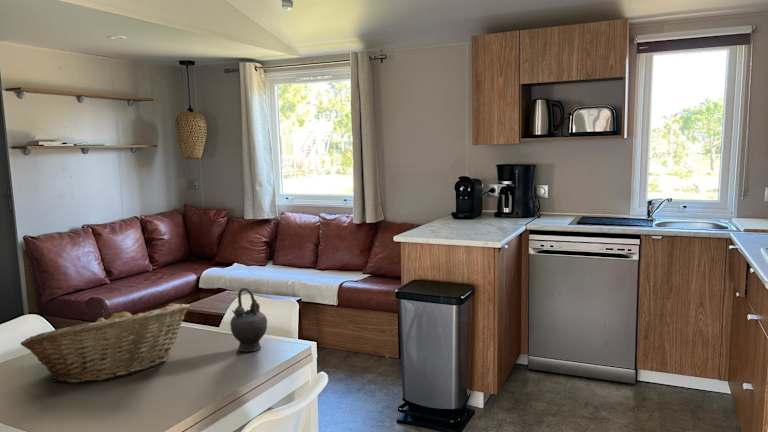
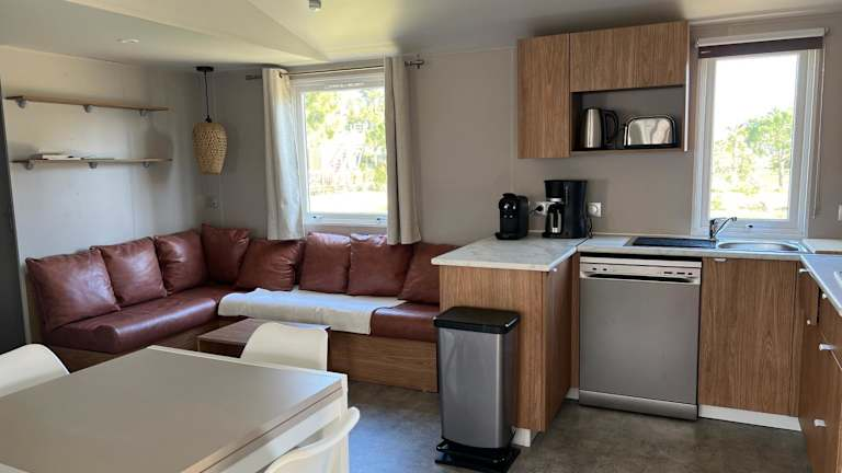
- teapot (246, 317)
- fruit basket (112, 335)
